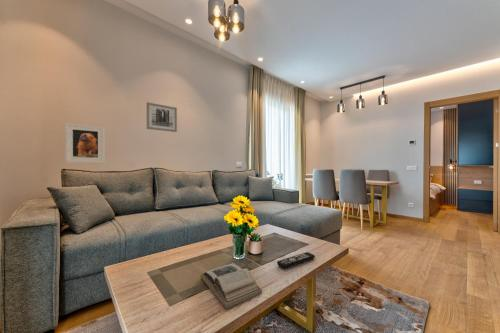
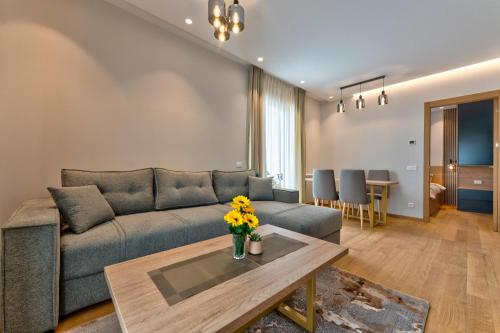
- book (229, 277)
- remote control (296, 259)
- wall art (162, 117)
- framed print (85, 144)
